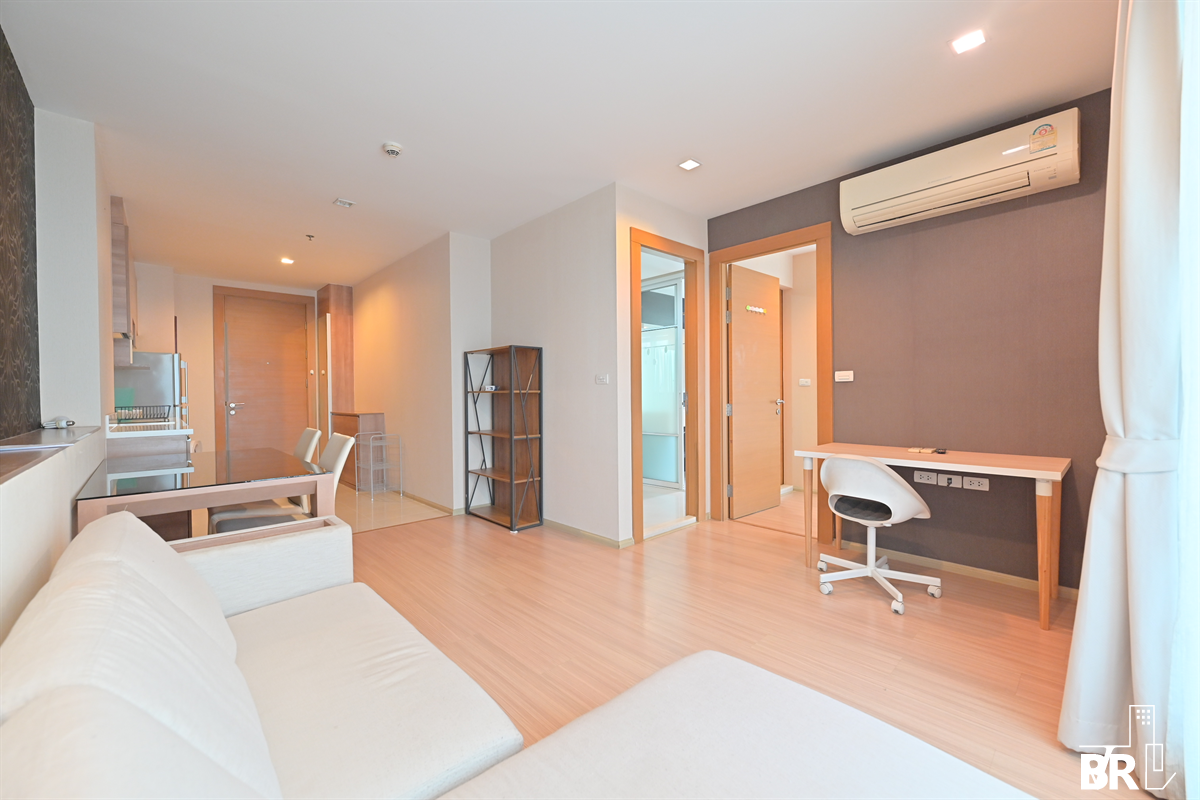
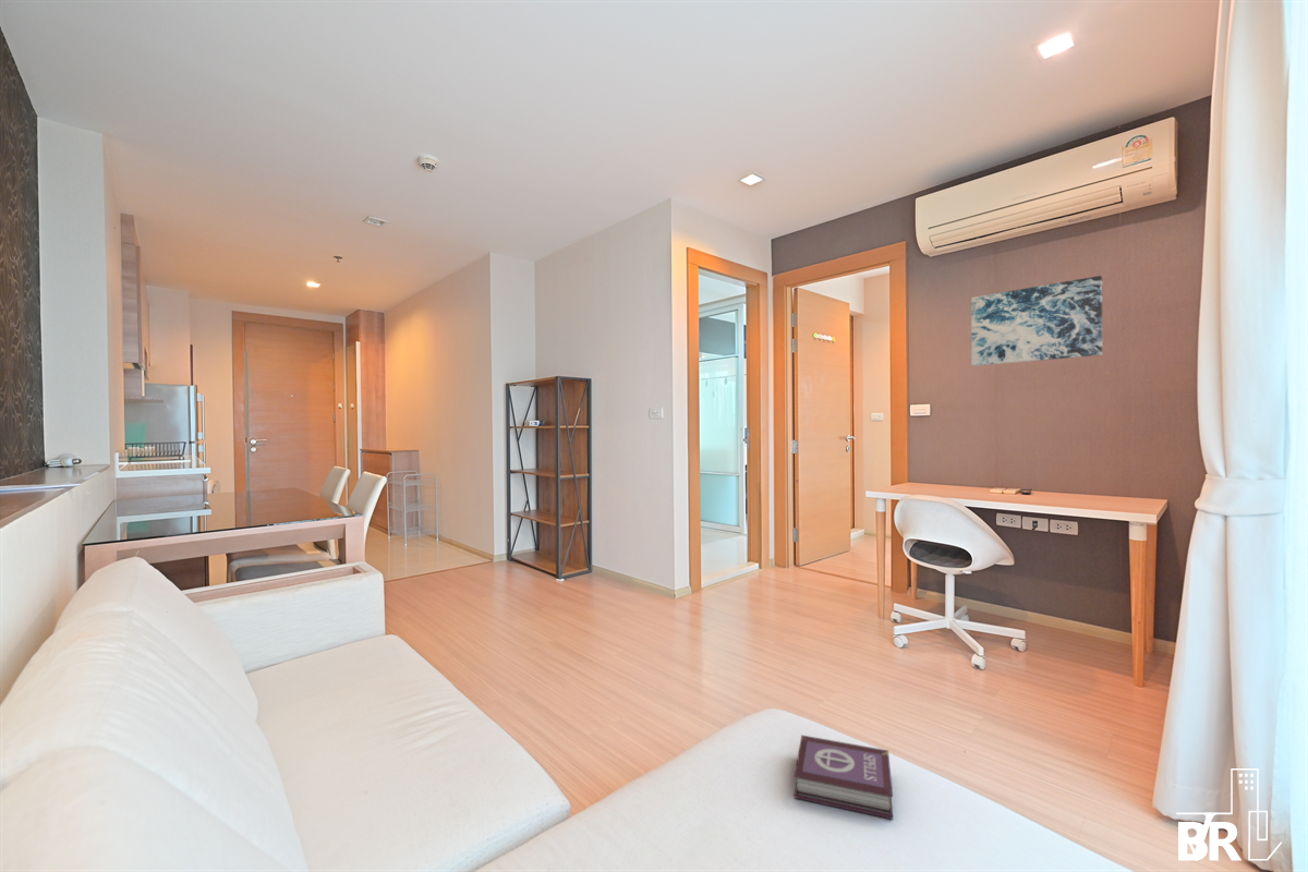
+ wall art (1032, 324)
+ book (843, 772)
